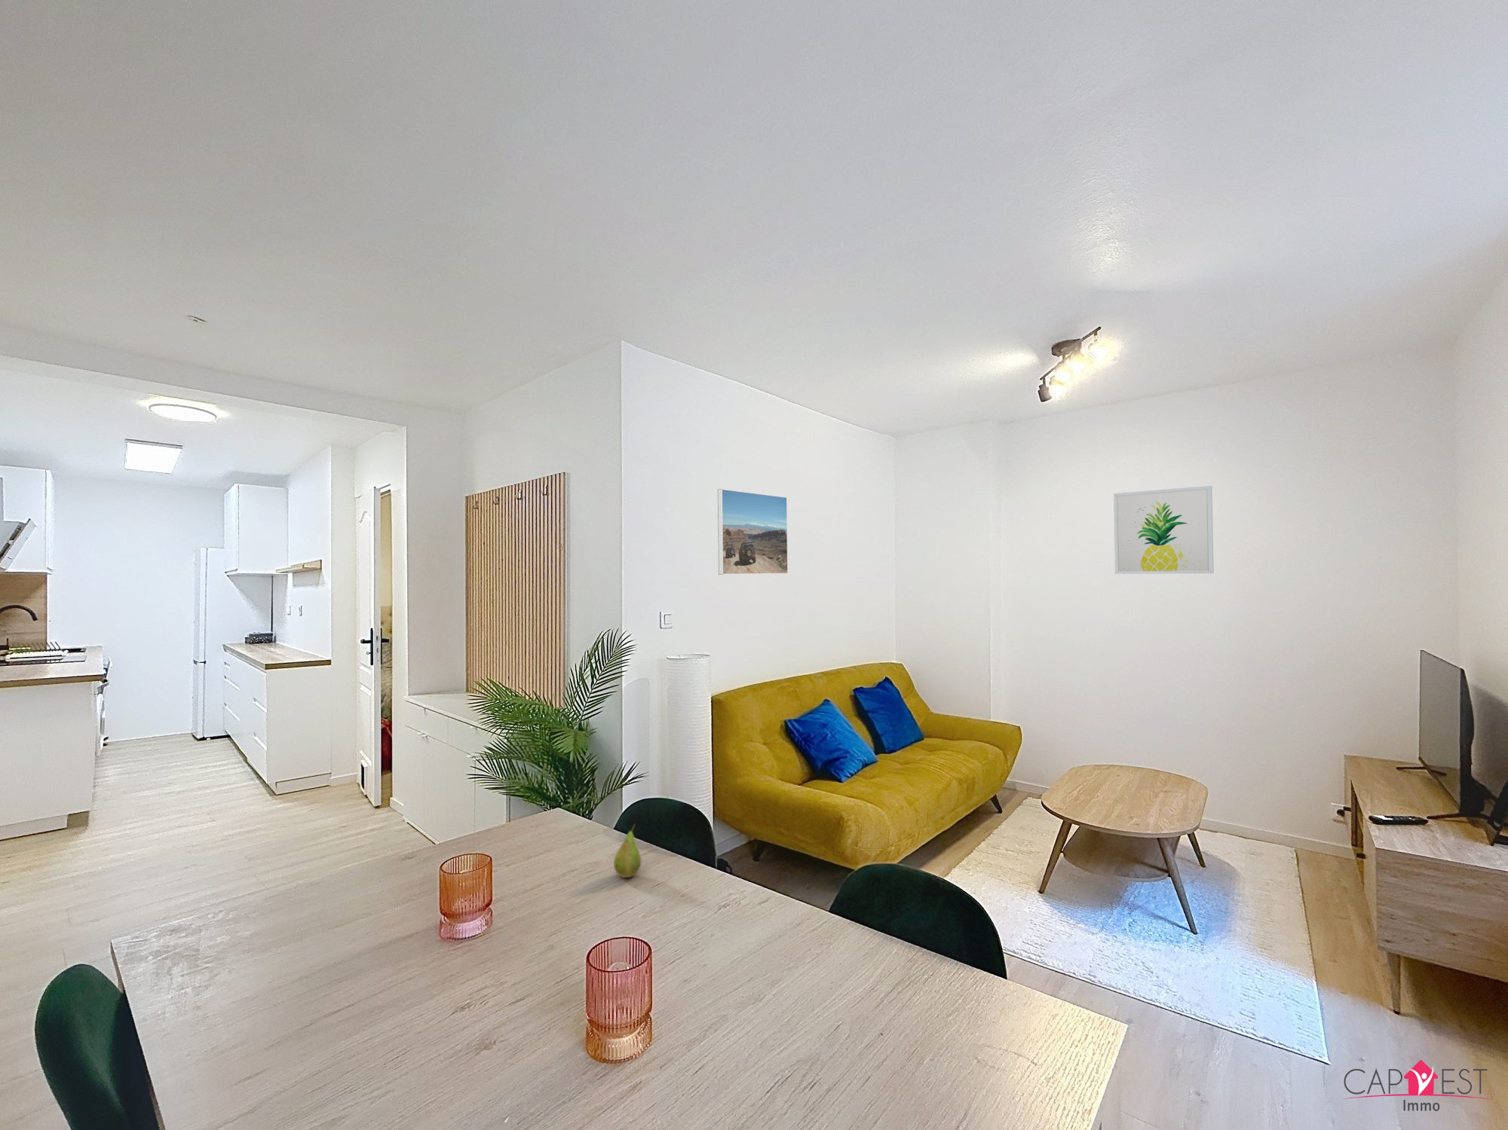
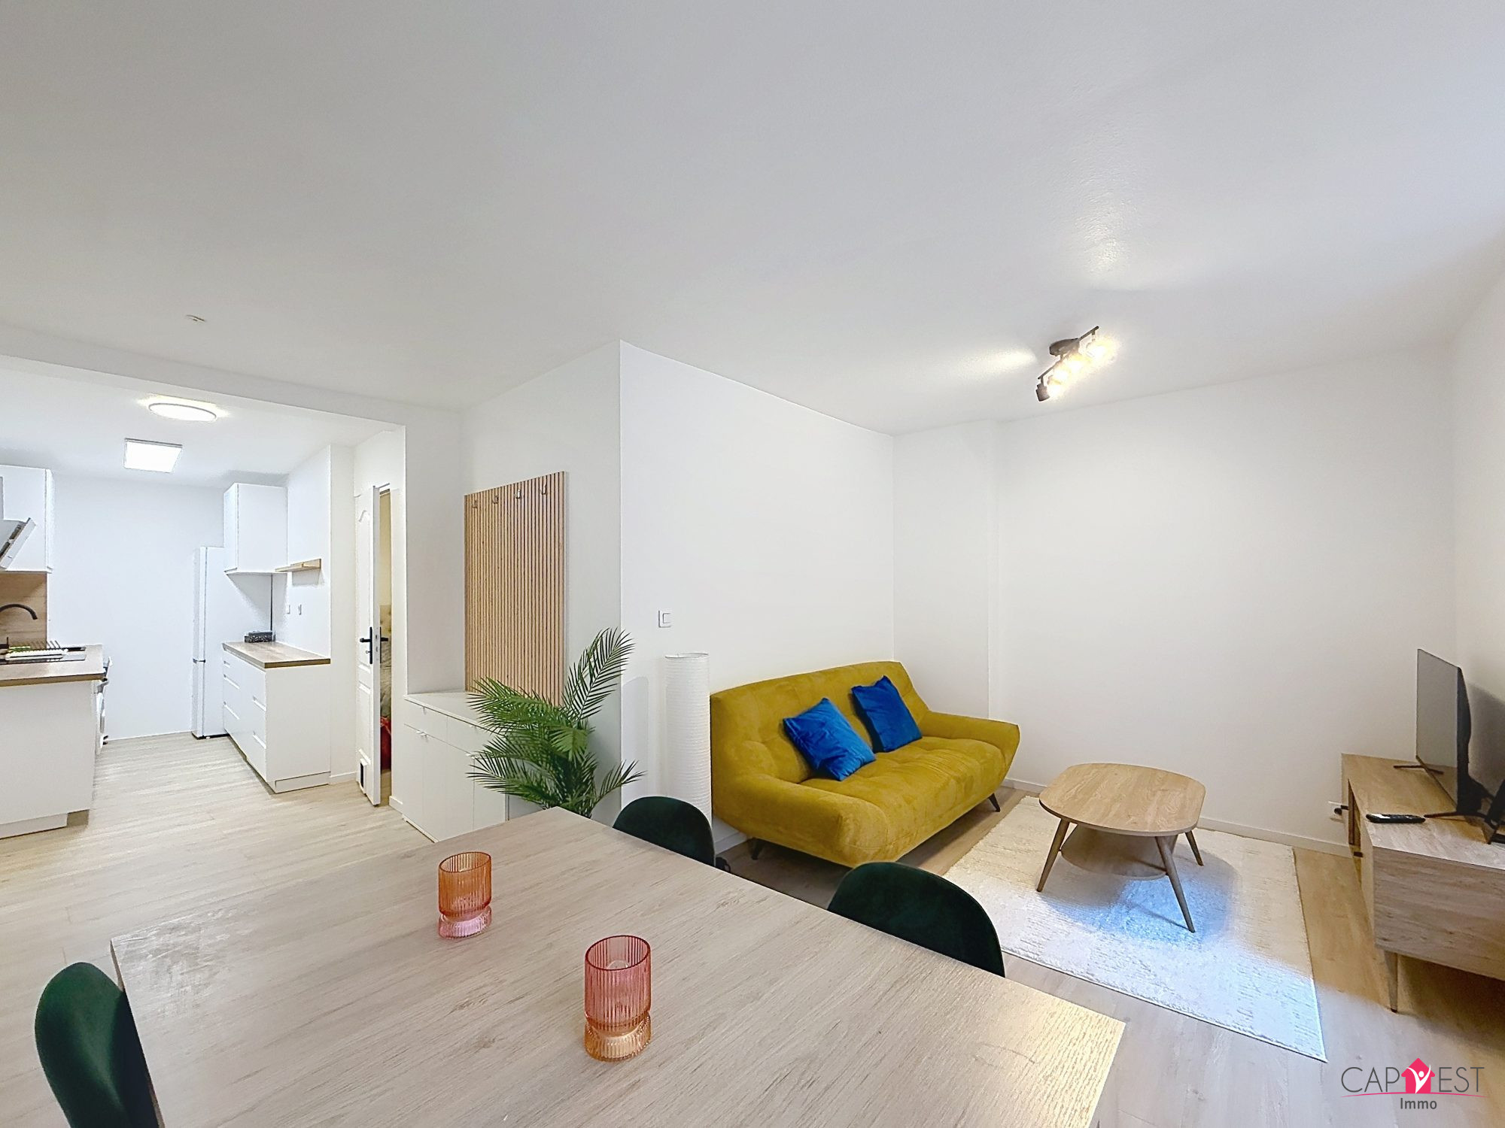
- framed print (754, 533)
- wall art (1161, 531)
- fruit (627, 851)
